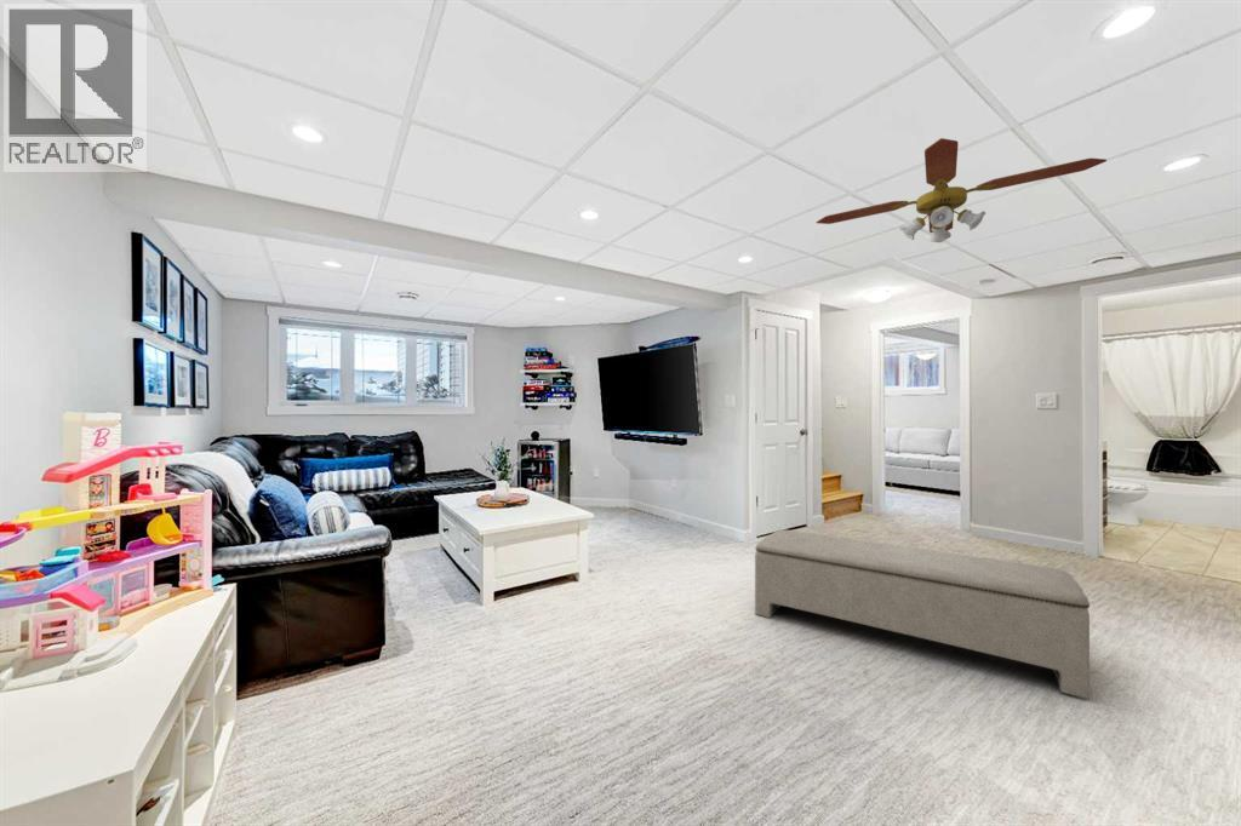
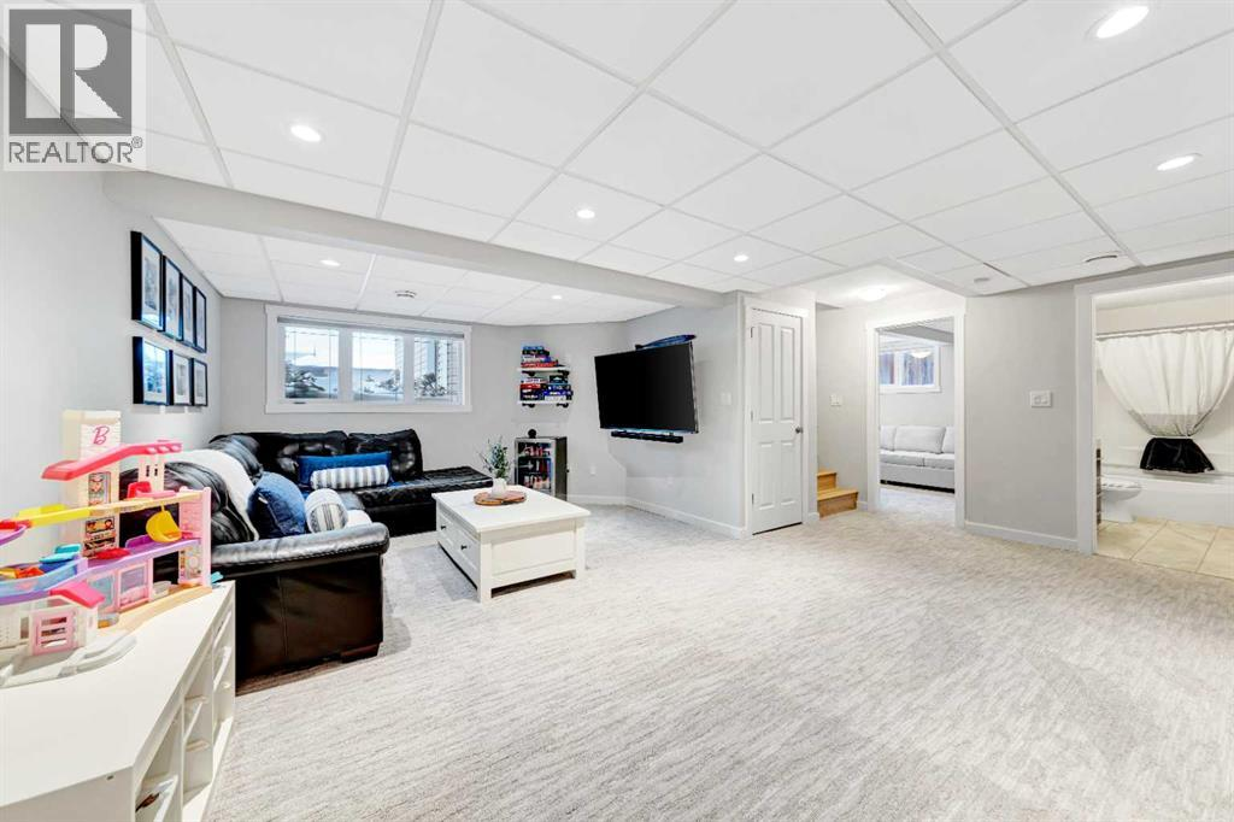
- bench (897, 592)
- ceiling fan (940, 202)
